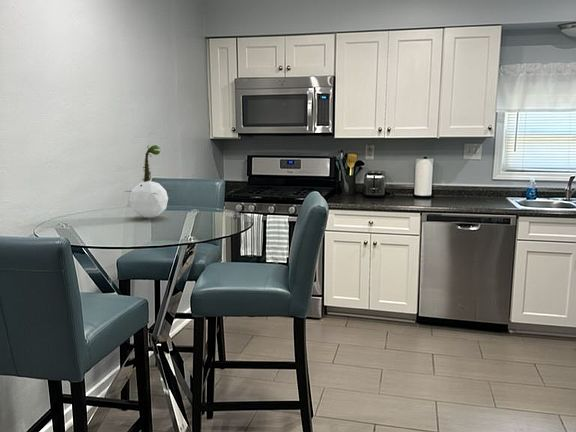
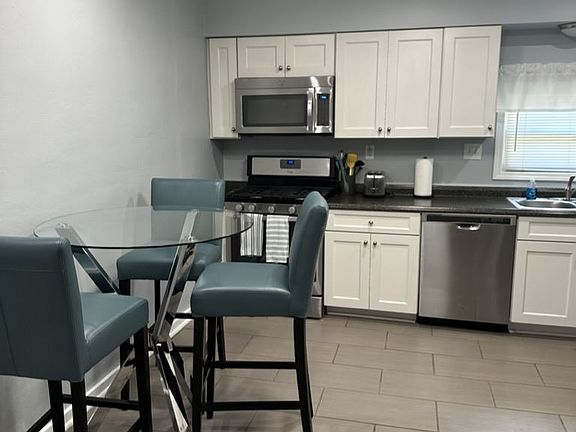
- plant (144, 181)
